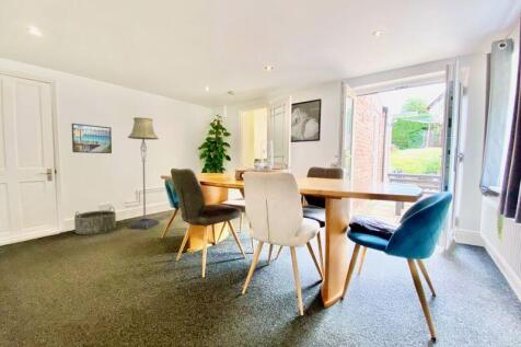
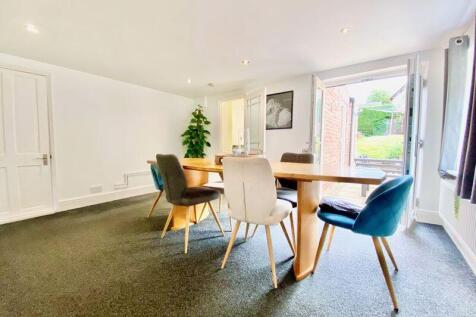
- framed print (92, 139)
- basket (95, 219)
- floor lamp (143, 173)
